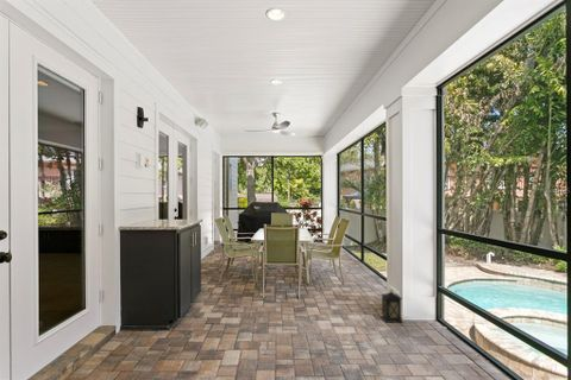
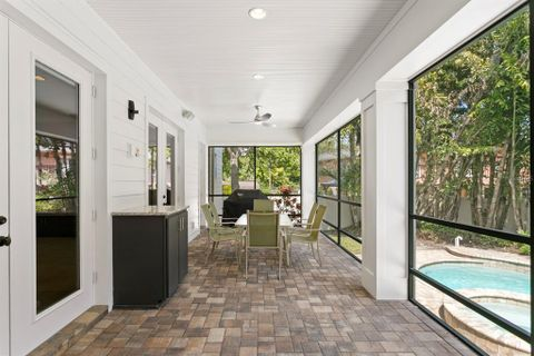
- lantern (391, 304)
